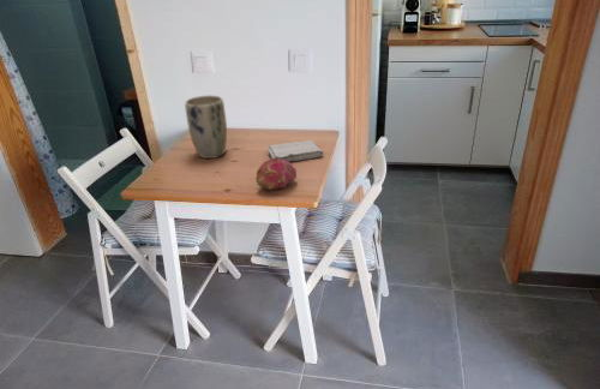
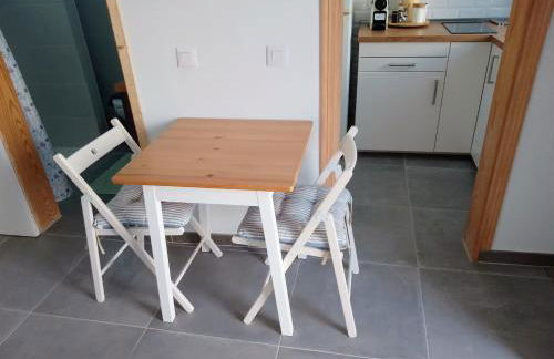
- fruit (276, 172)
- plant pot (208, 127)
- washcloth (294, 150)
